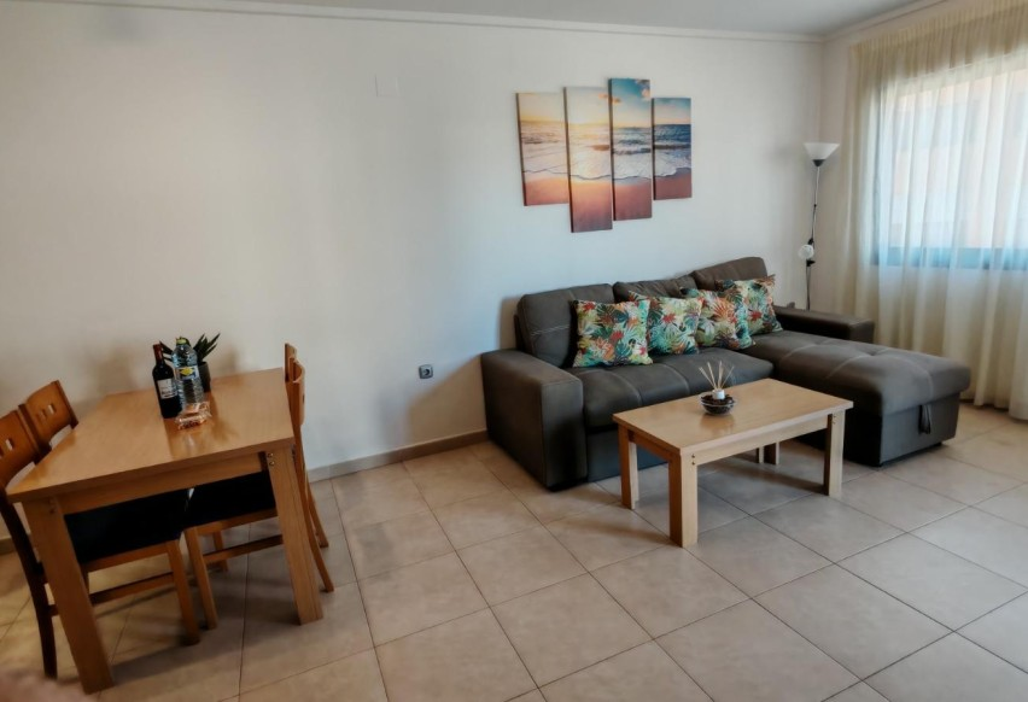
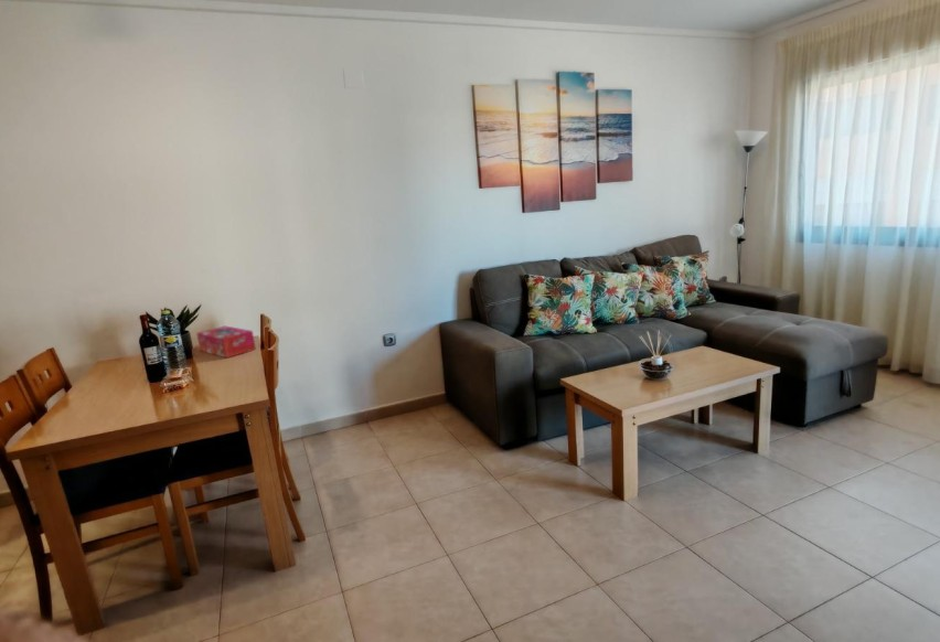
+ tissue box (225, 341)
